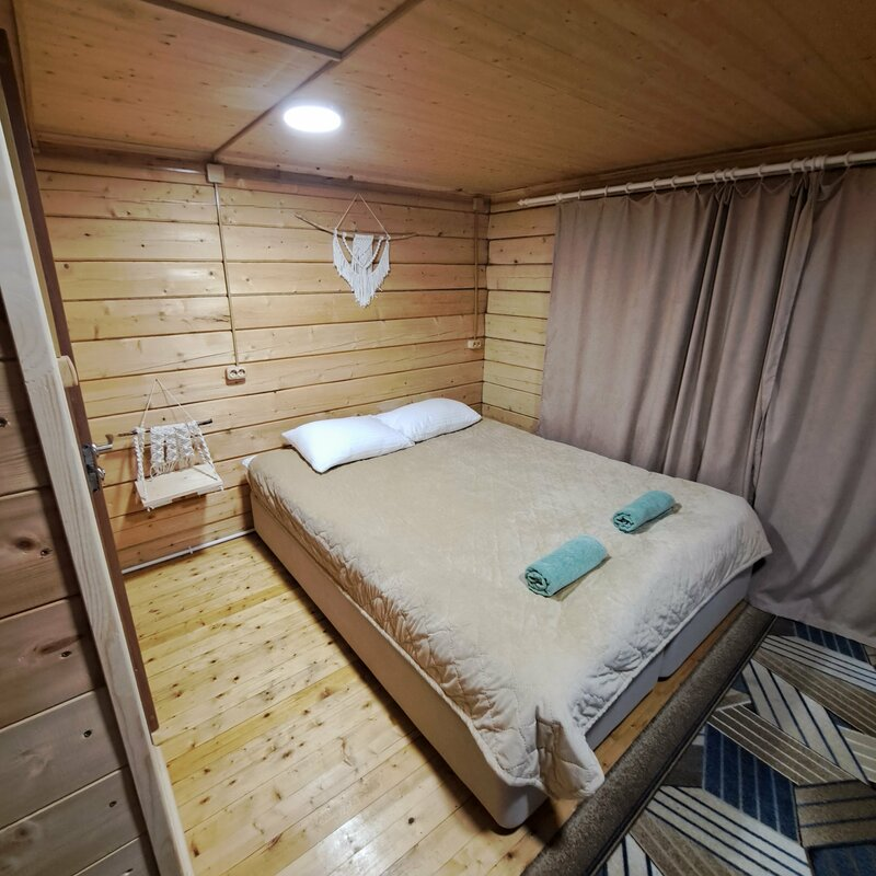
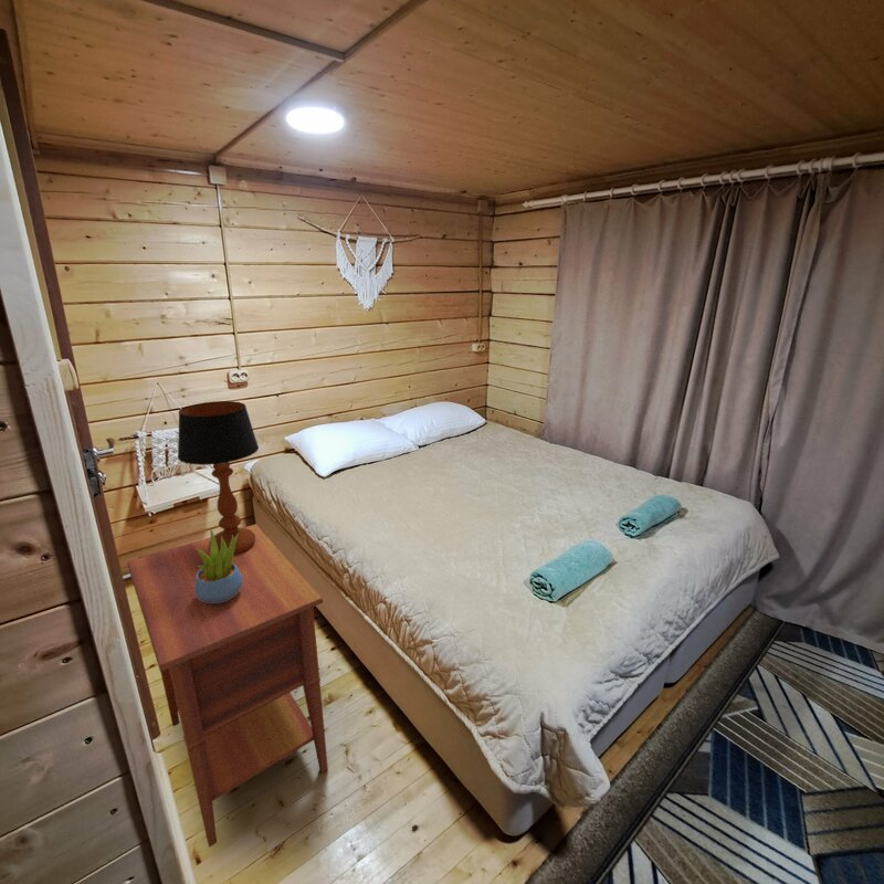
+ table lamp (223, 480)
+ nightstand (233, 667)
+ succulent plant (217, 565)
